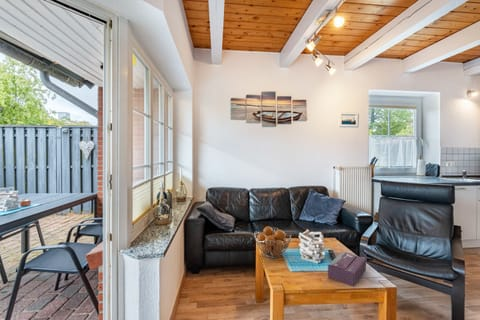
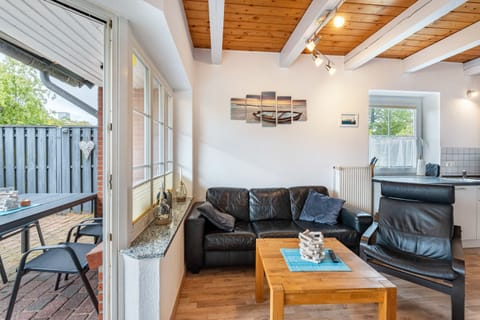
- fruit basket (272, 241)
- tissue box (347, 267)
